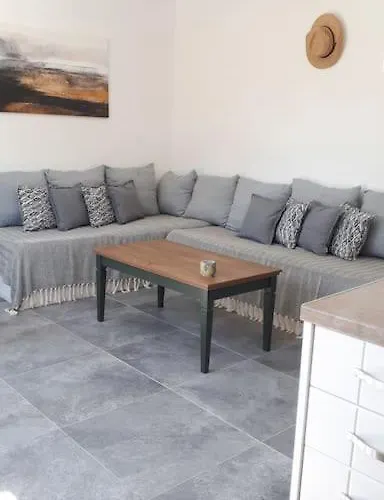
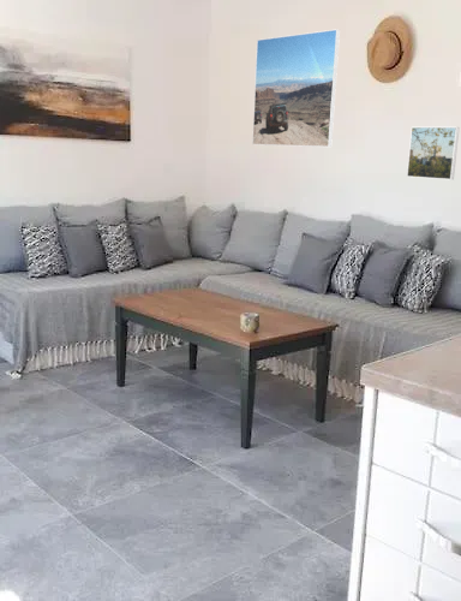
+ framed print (292, 91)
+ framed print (432, 153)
